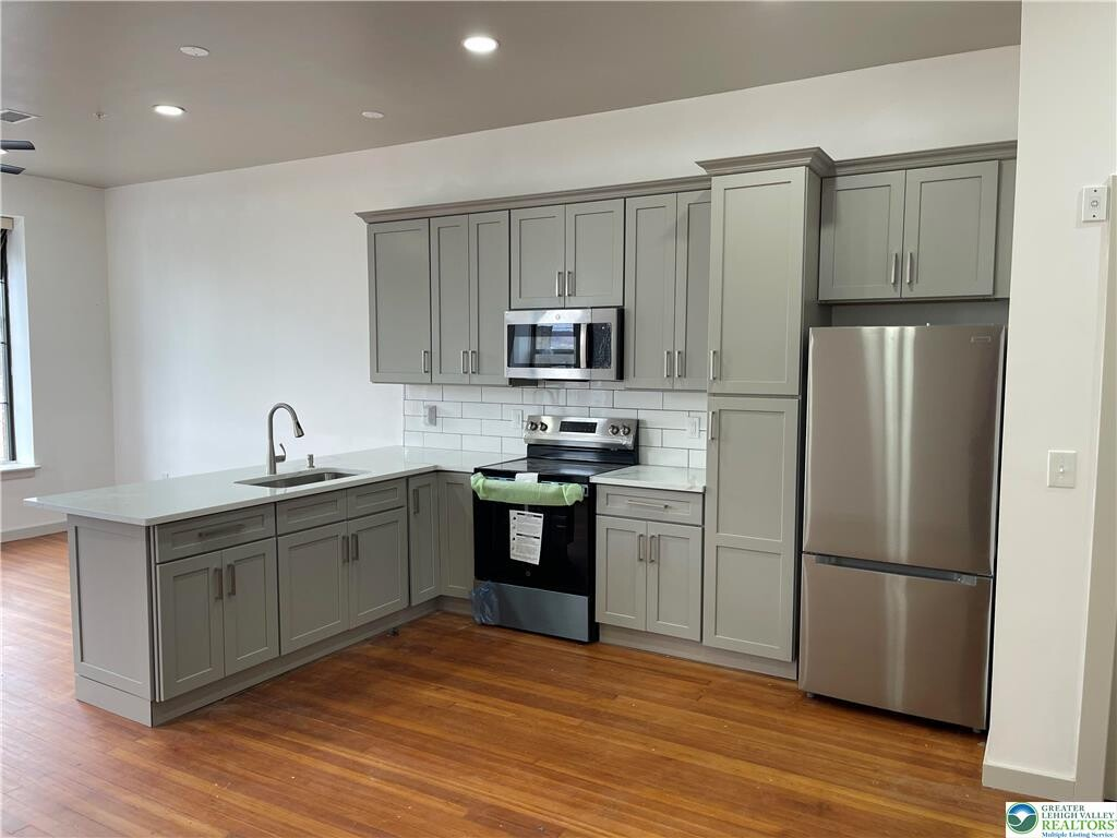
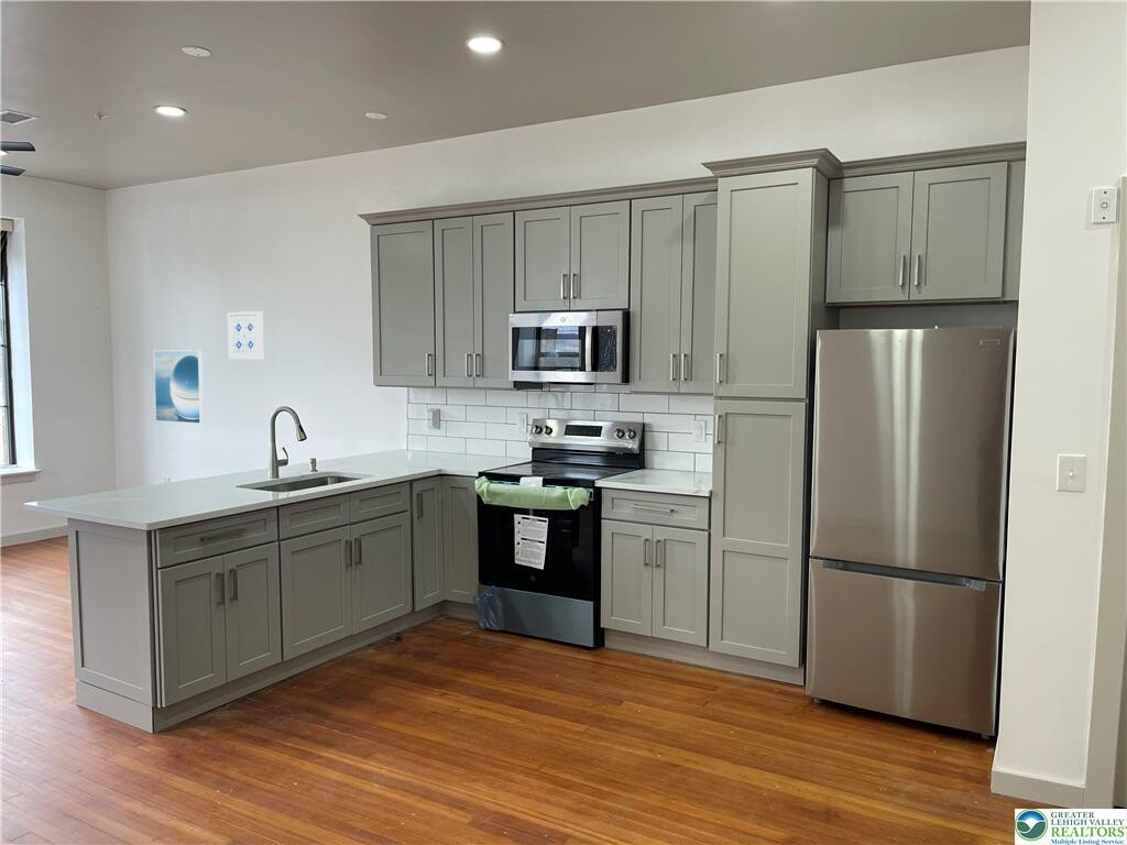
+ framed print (178, 386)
+ wall art (244, 336)
